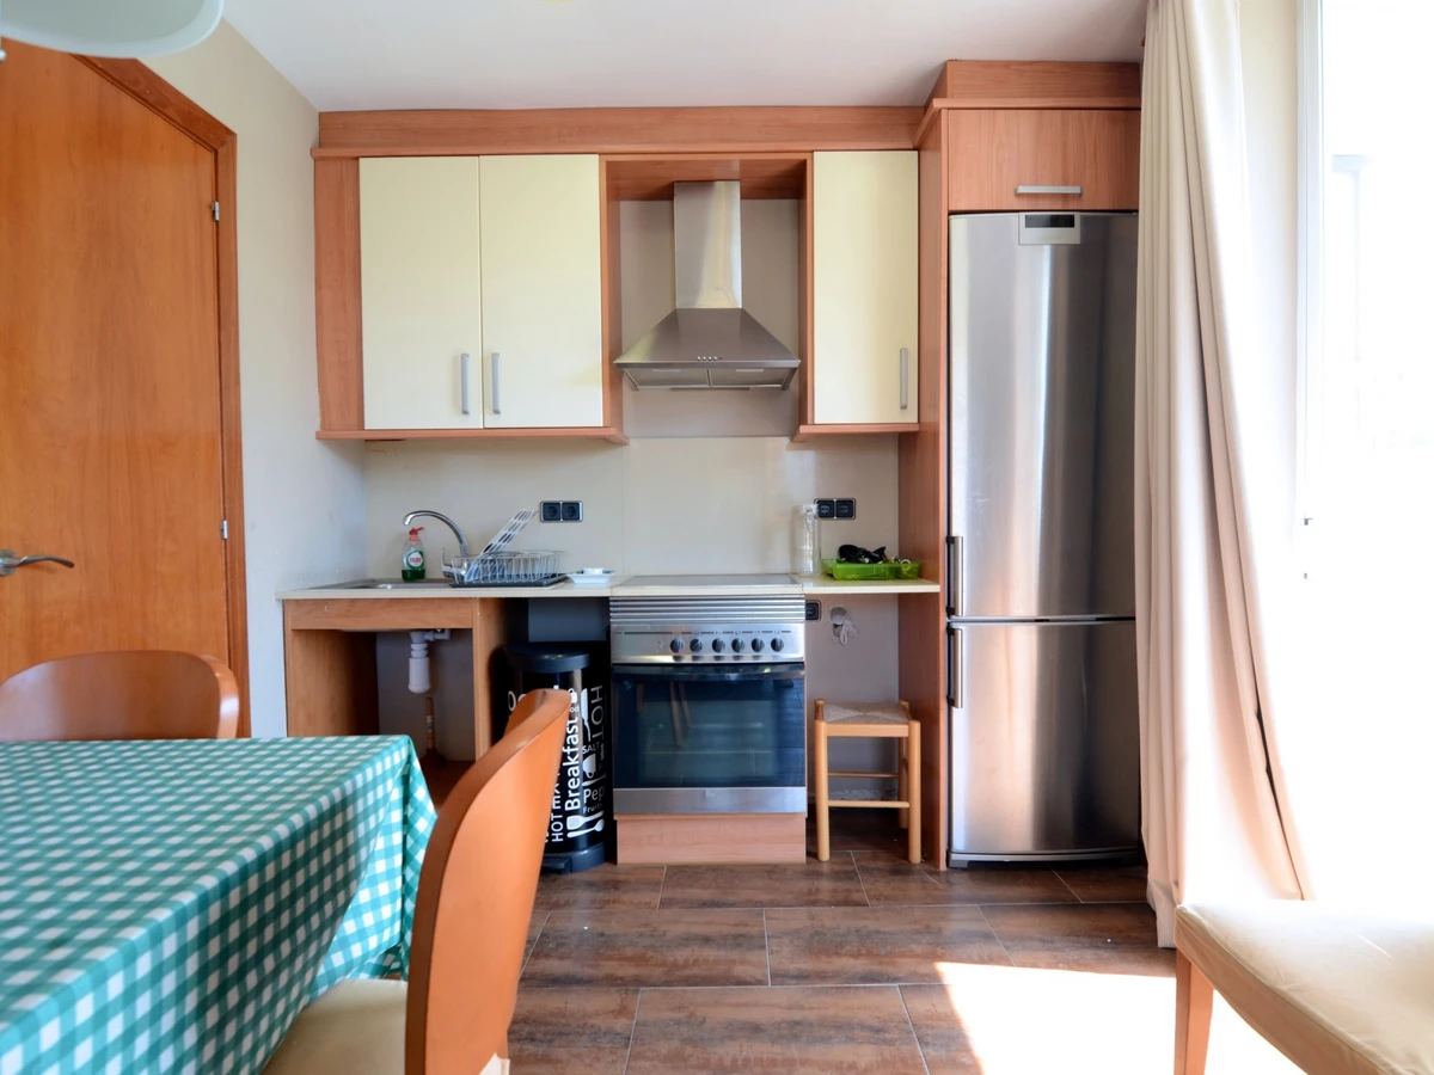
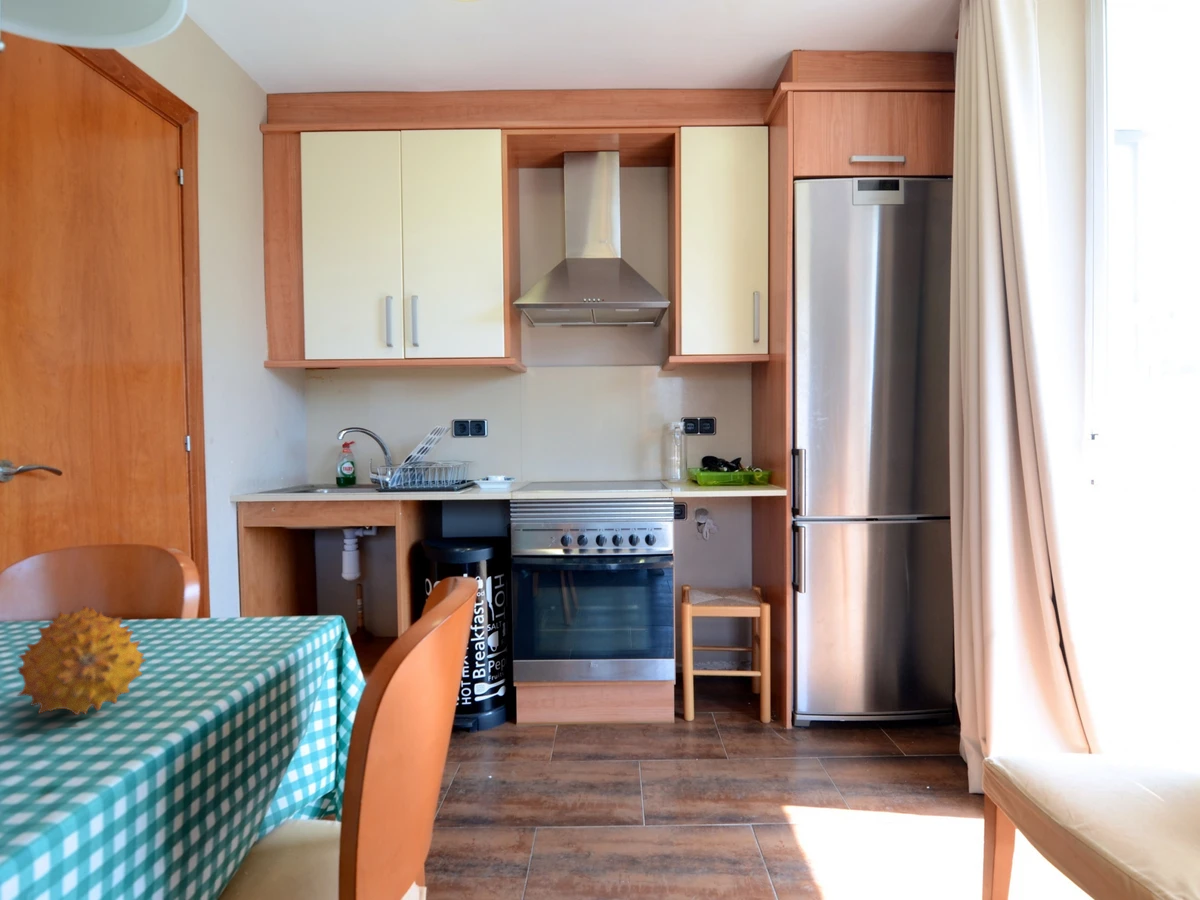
+ fruit (83, 659)
